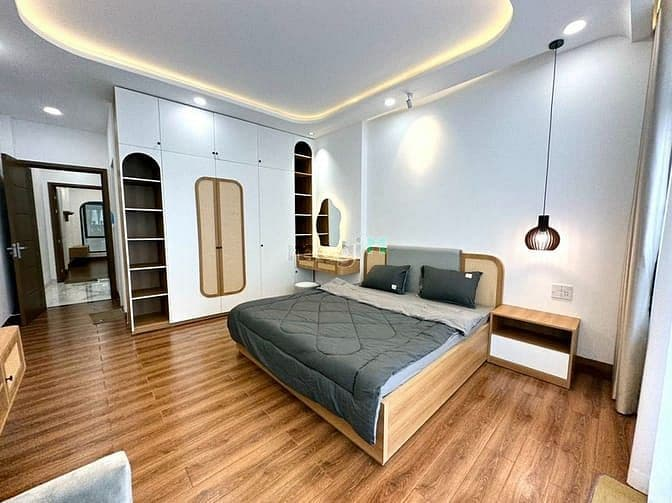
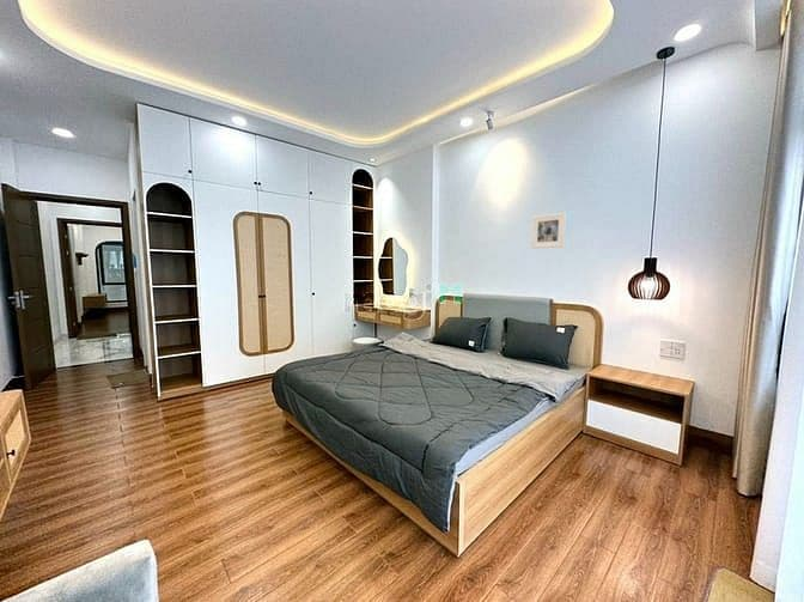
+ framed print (548, 231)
